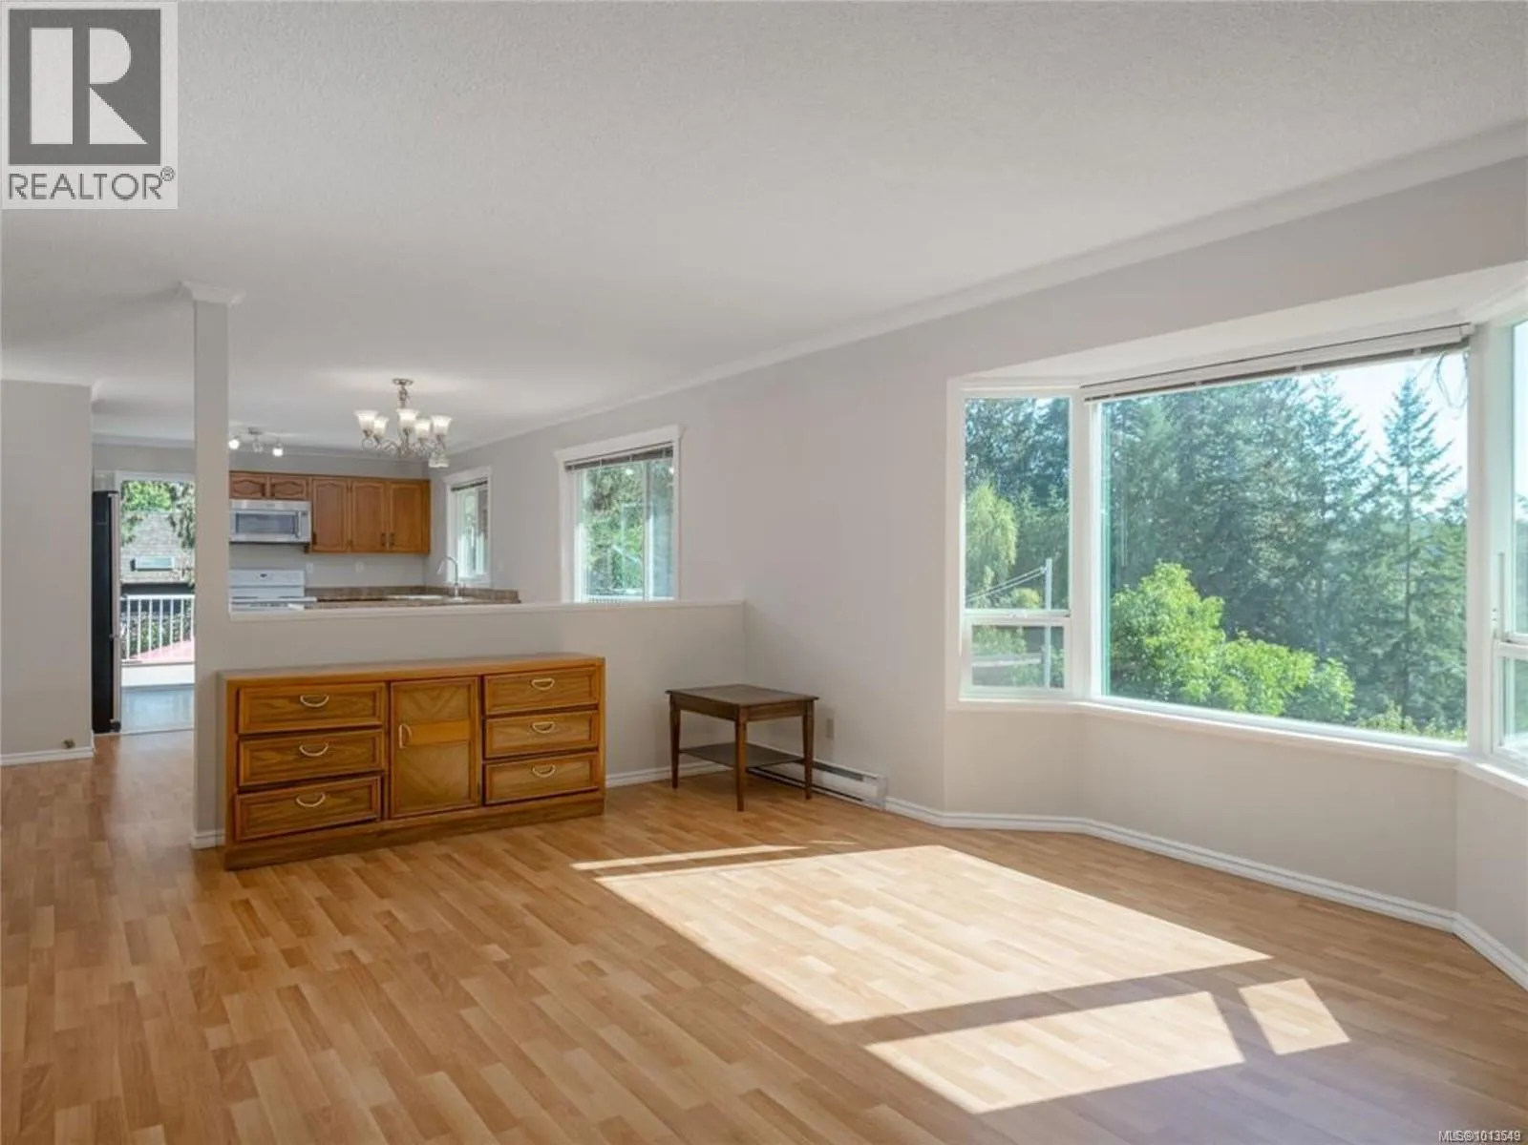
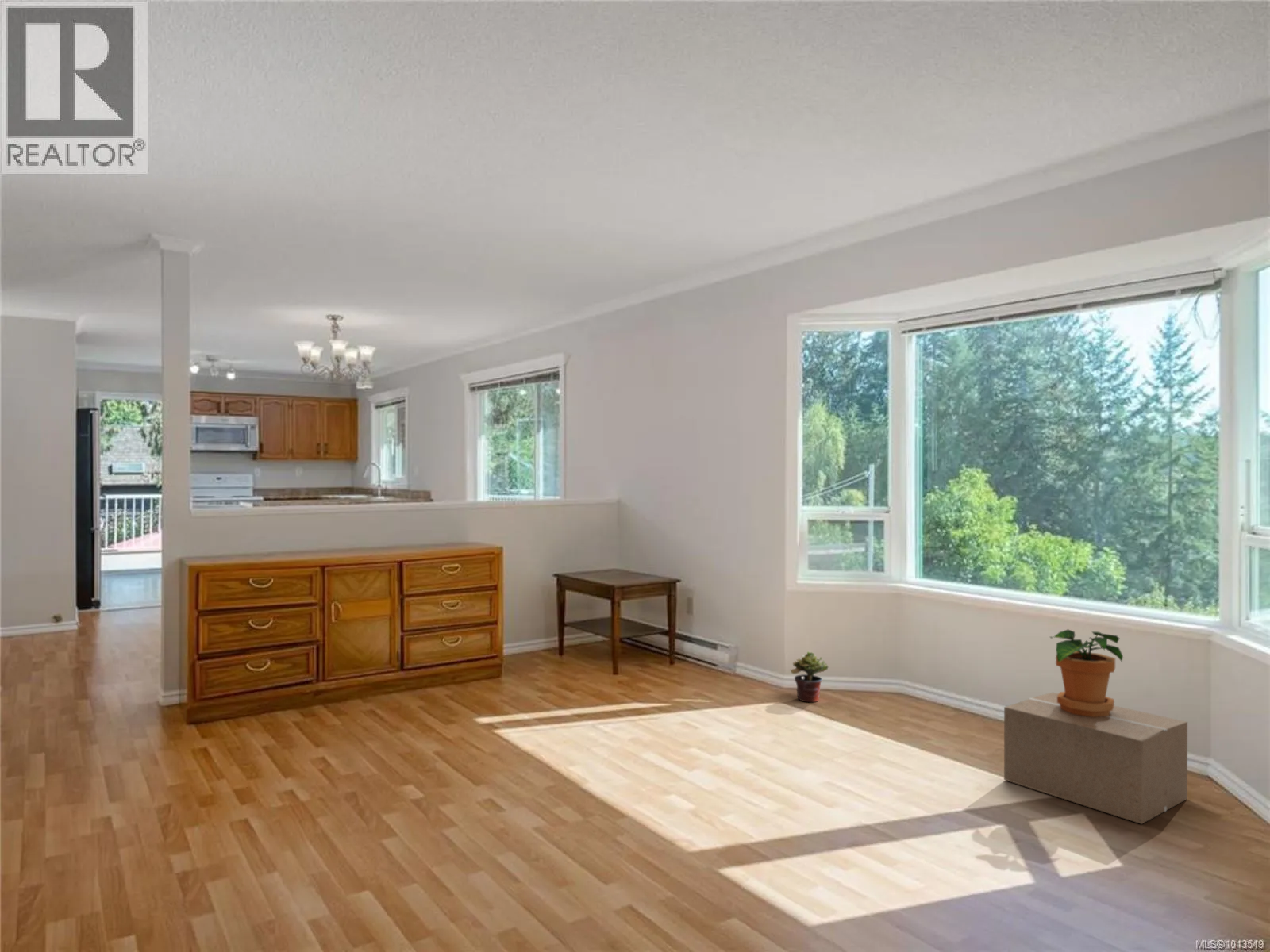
+ potted plant (810, 675)
+ potted plant (1077, 670)
+ cardboard box (1092, 750)
